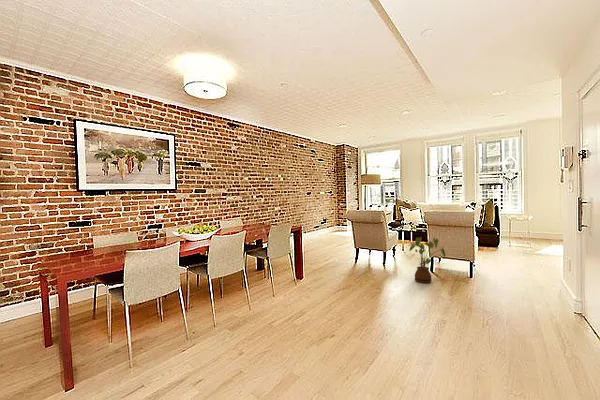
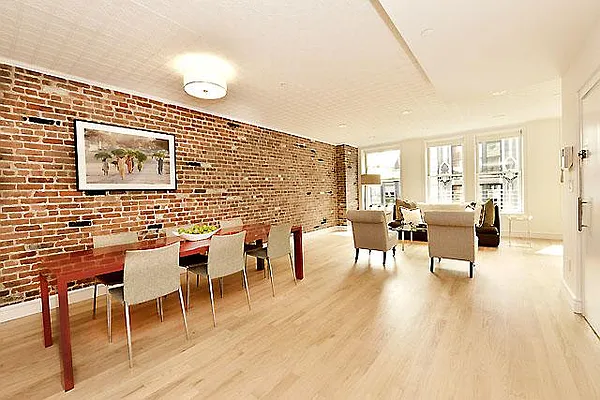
- house plant (426, 259)
